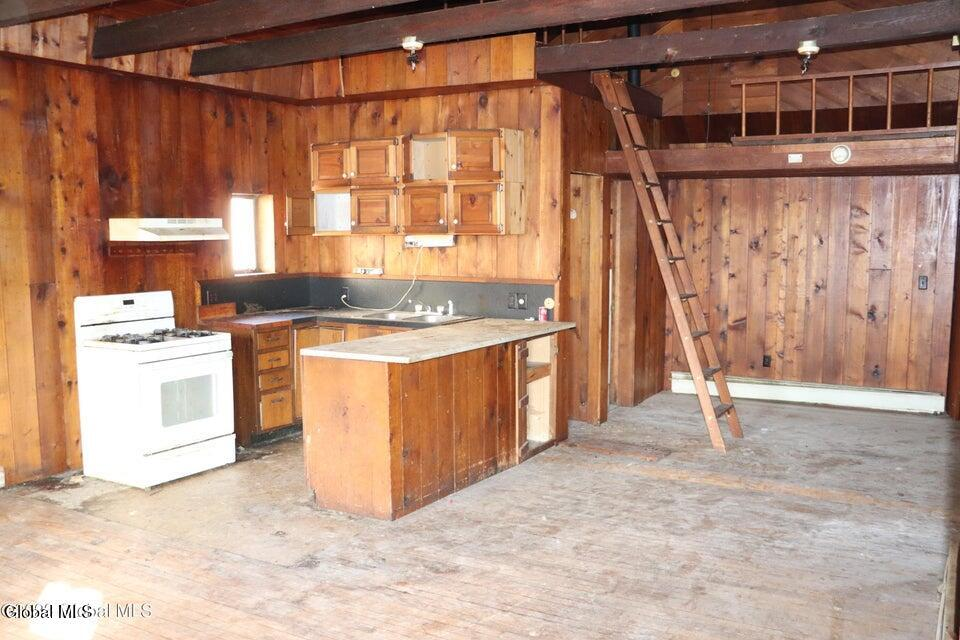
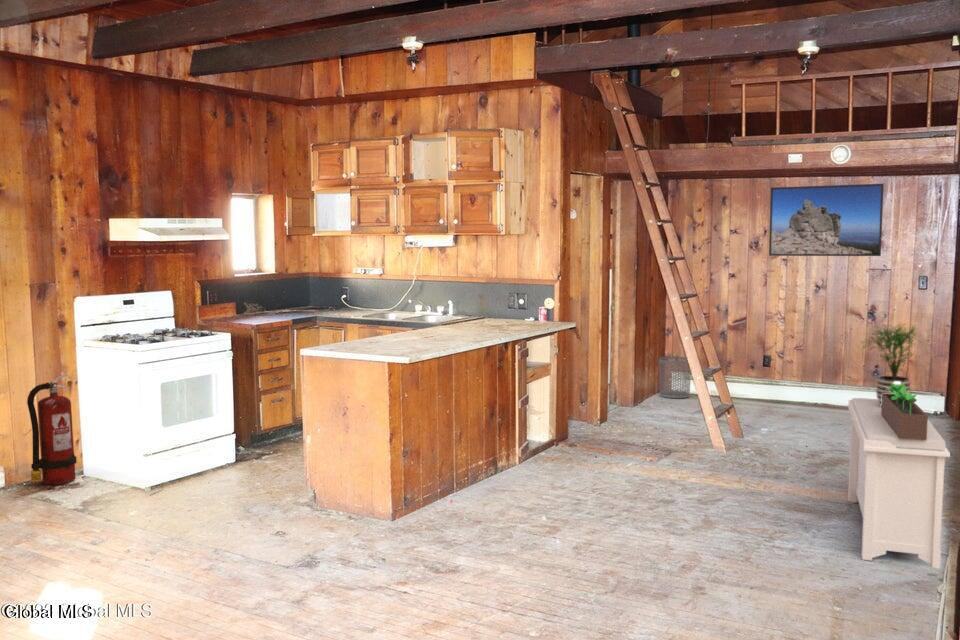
+ bench (890, 473)
+ fire extinguisher (50, 429)
+ waste bin (675, 377)
+ succulent planter (903, 406)
+ potted plant (892, 364)
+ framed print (824, 220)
